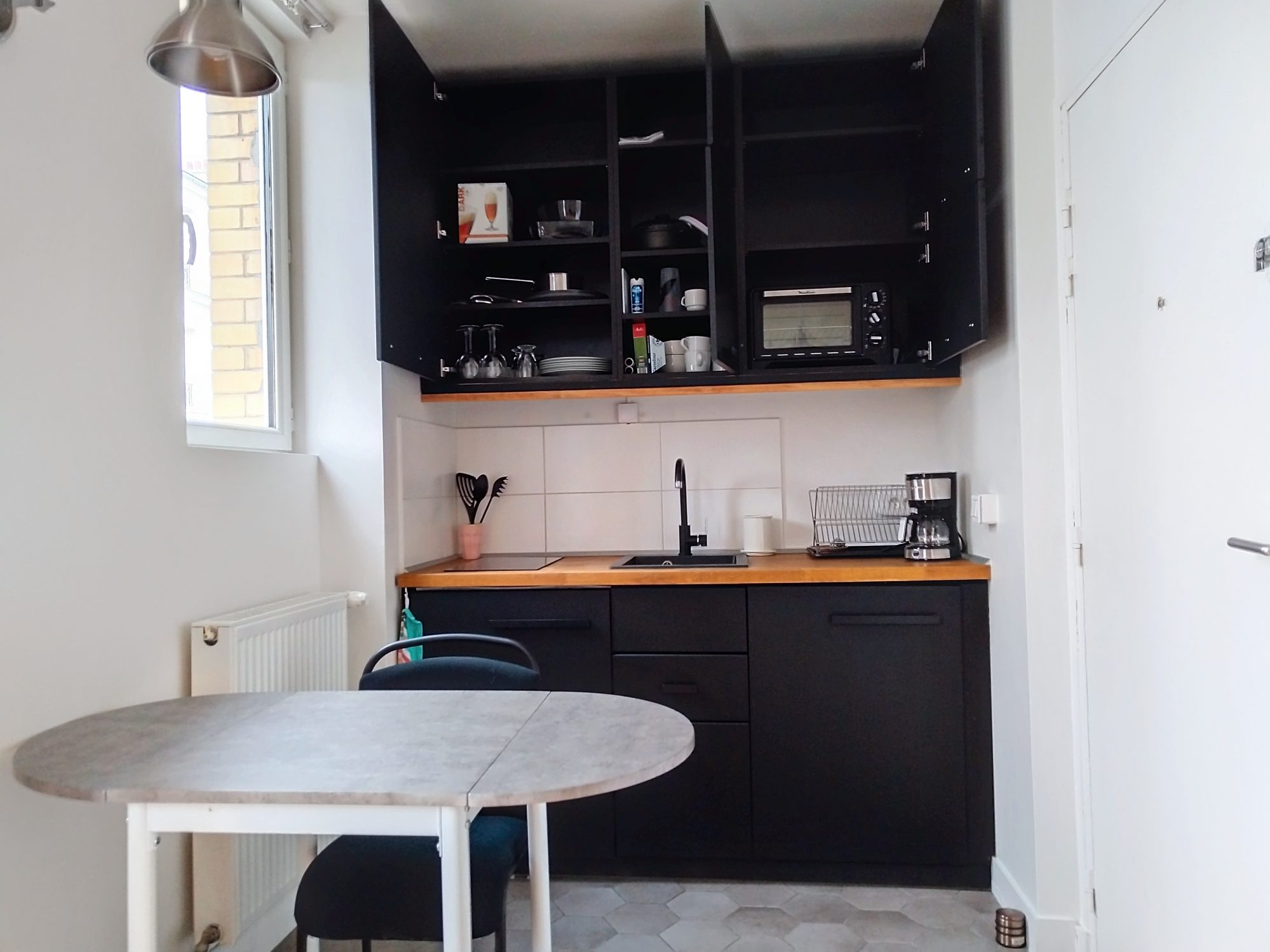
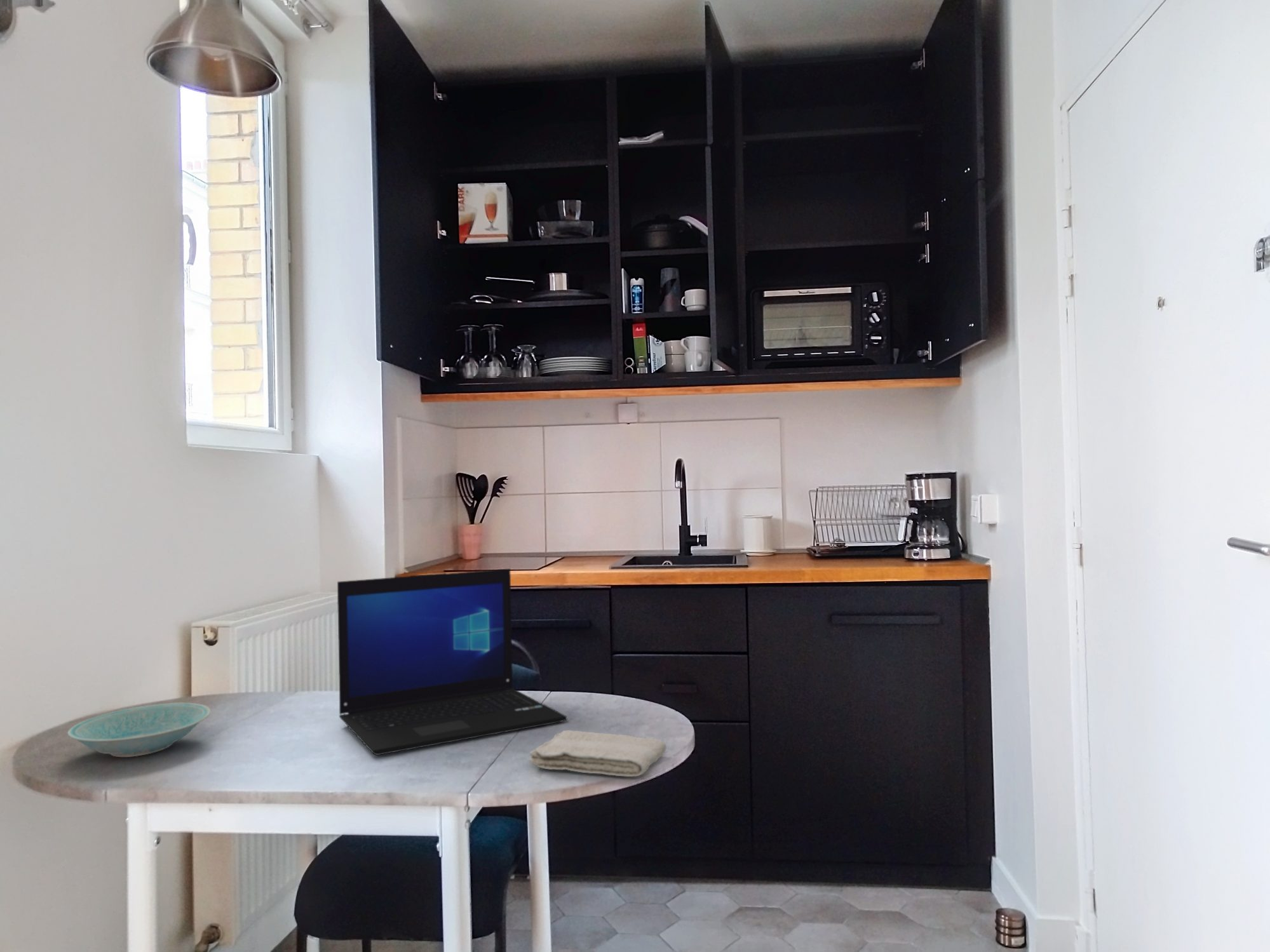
+ laptop (450, 651)
+ bowl (142, 733)
+ washcloth (598, 751)
